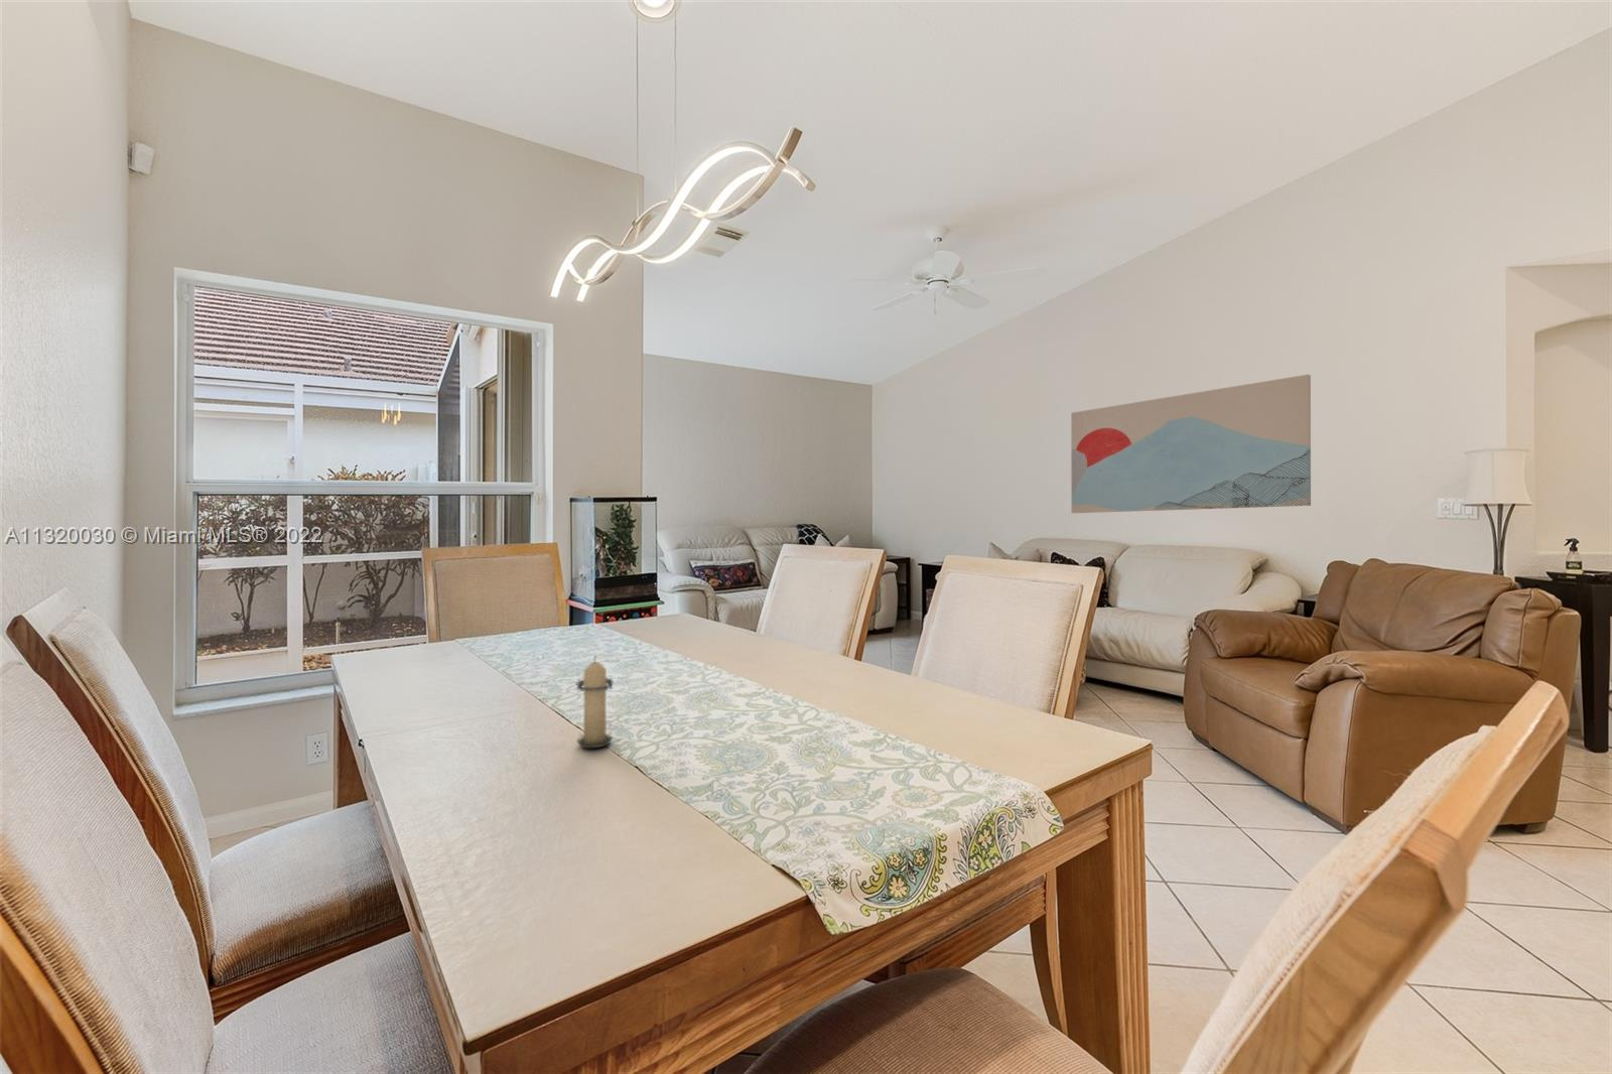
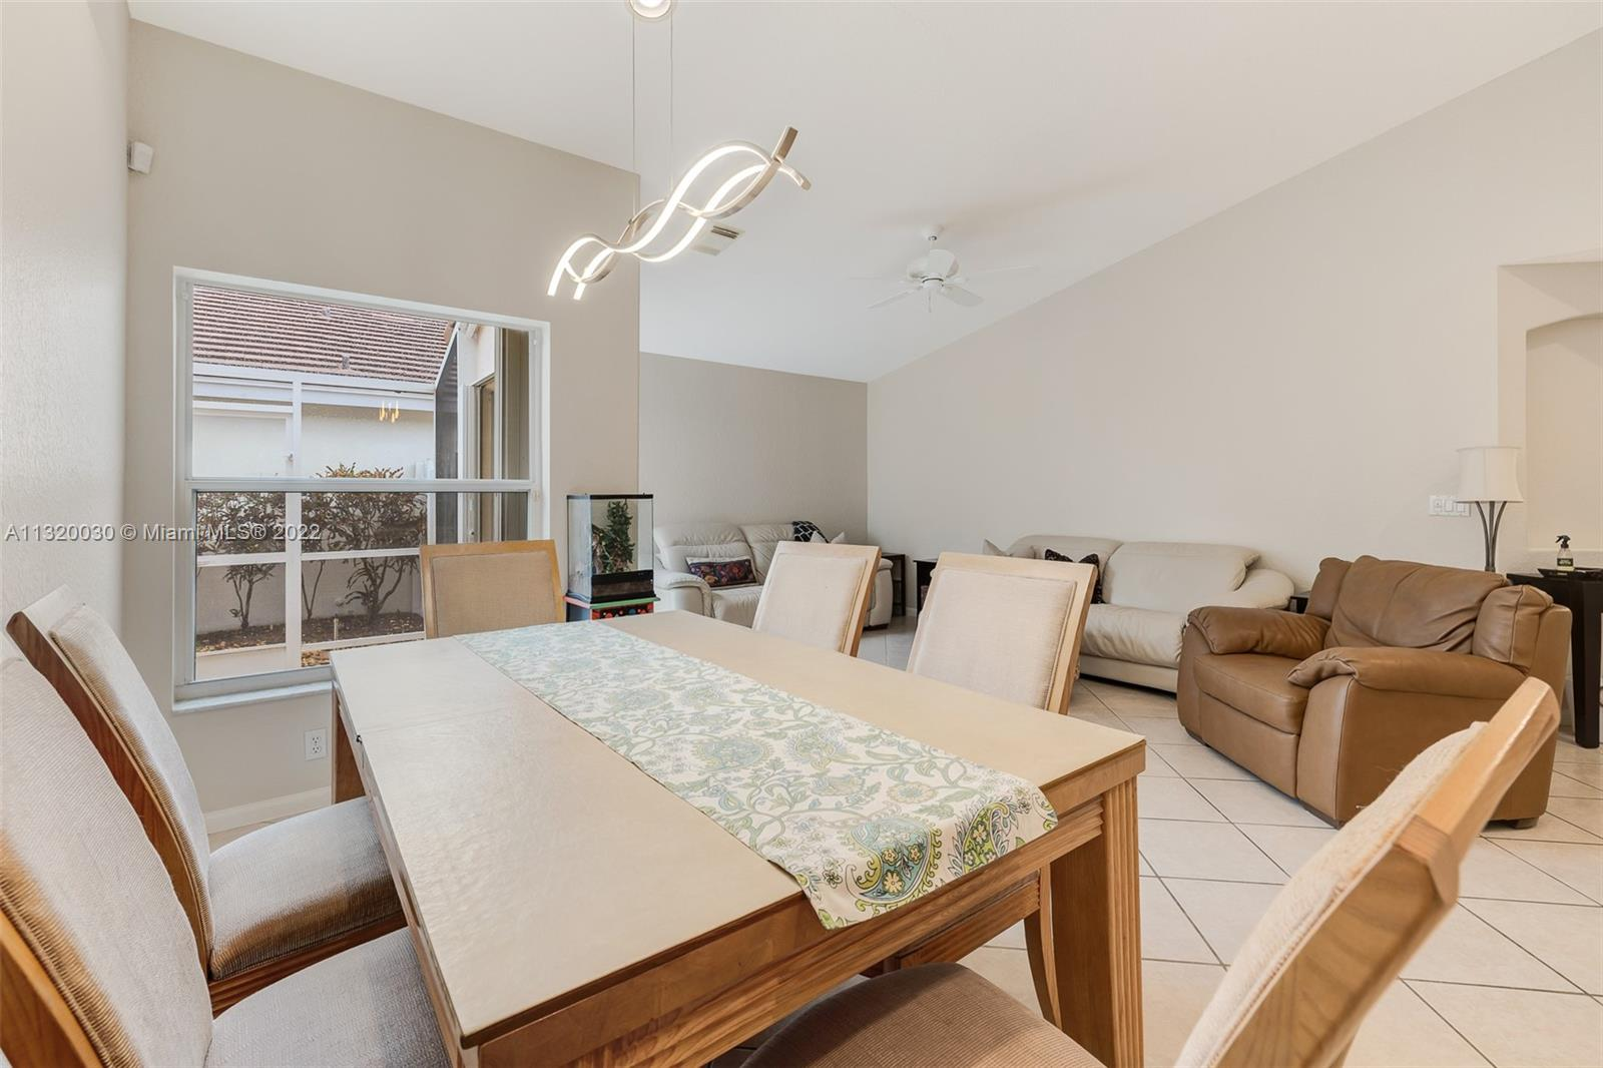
- wall art (1175, 452)
- candle (594, 700)
